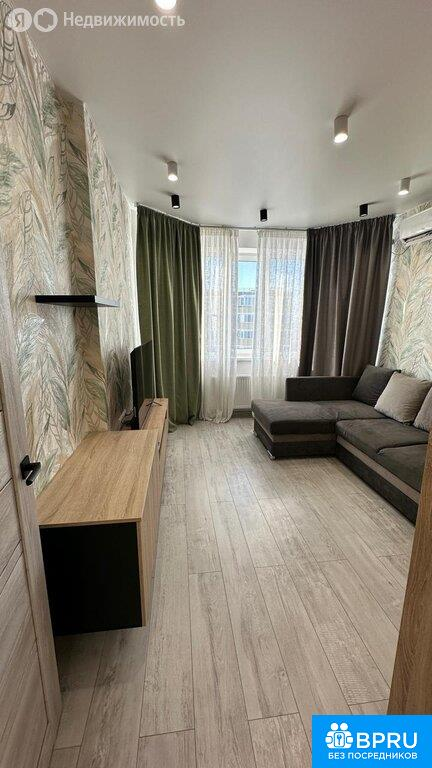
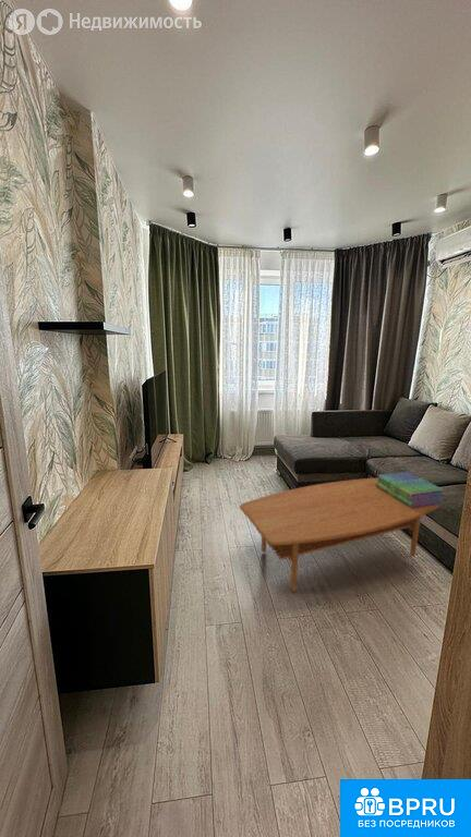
+ stack of books (408, 487)
+ coffee table (339, 529)
